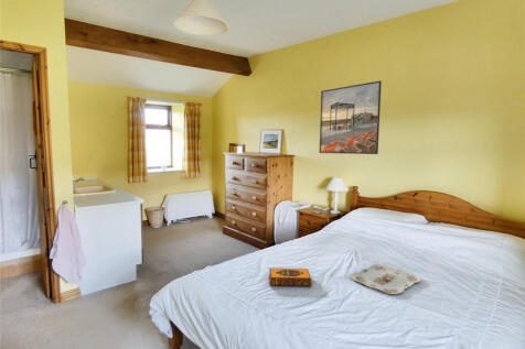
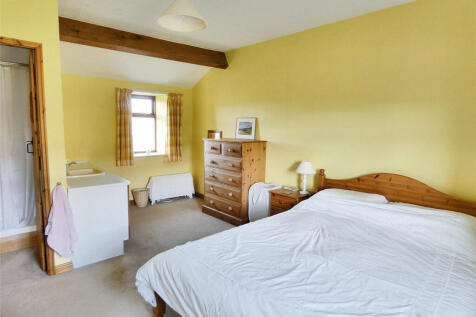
- hardback book (289, 277)
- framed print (347, 120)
- serving tray (385, 277)
